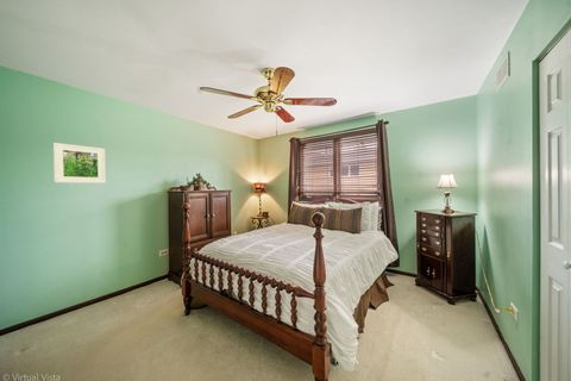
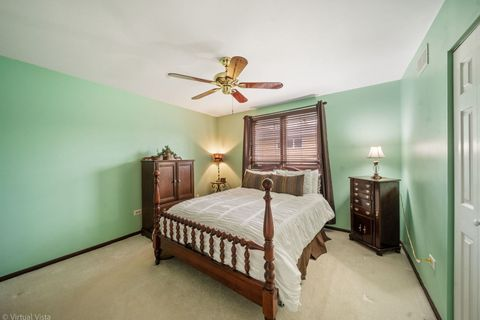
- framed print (81, 164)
